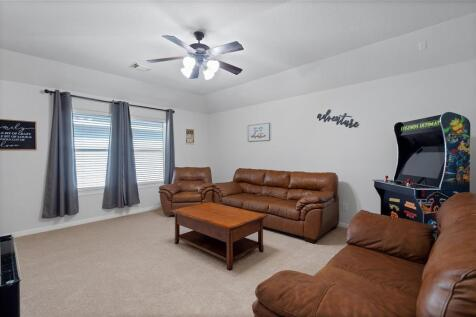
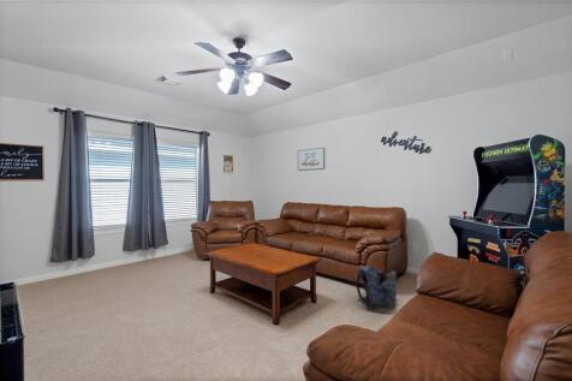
+ backpack (376, 285)
